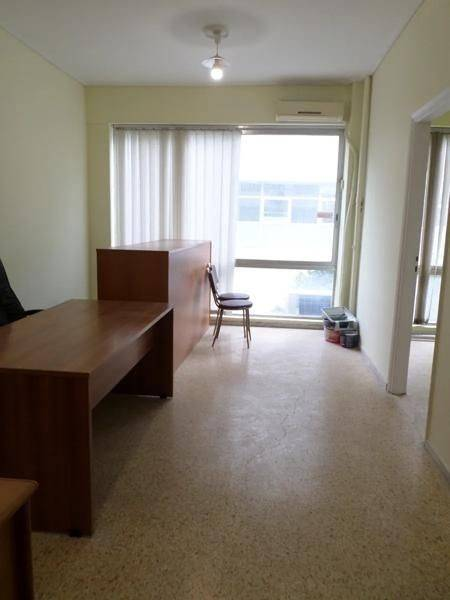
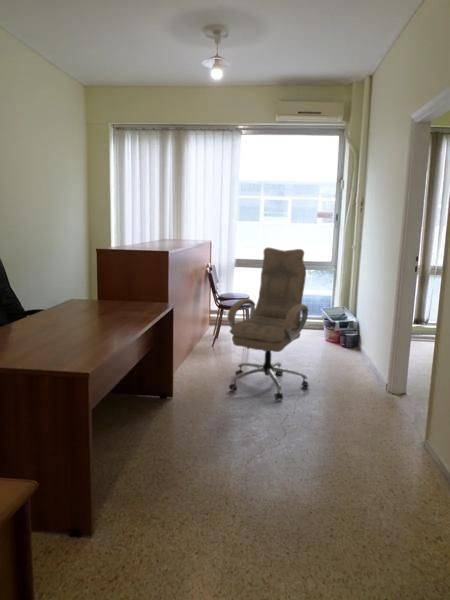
+ office chair (270, 318)
